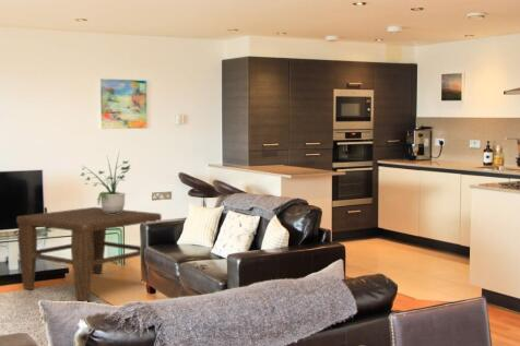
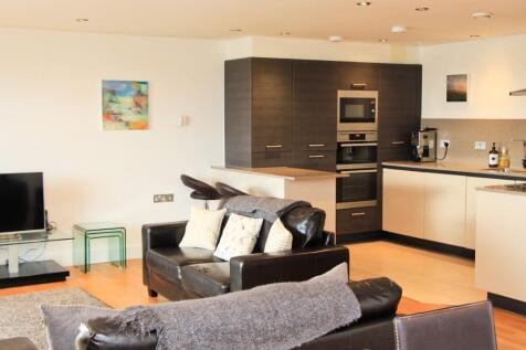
- coffee table (91, 250)
- potted plant (106, 179)
